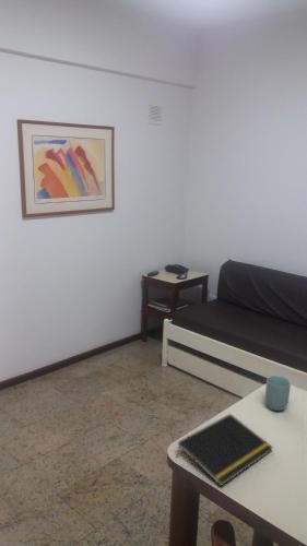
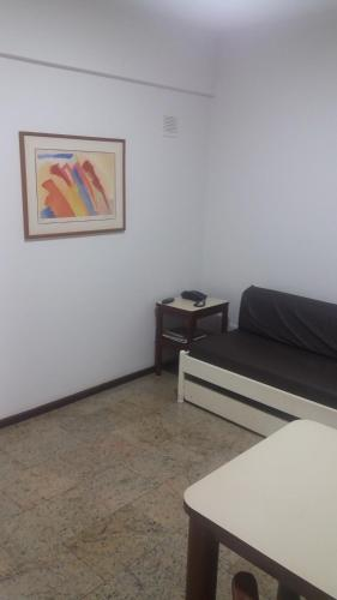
- notepad (226, 446)
- cup (276, 394)
